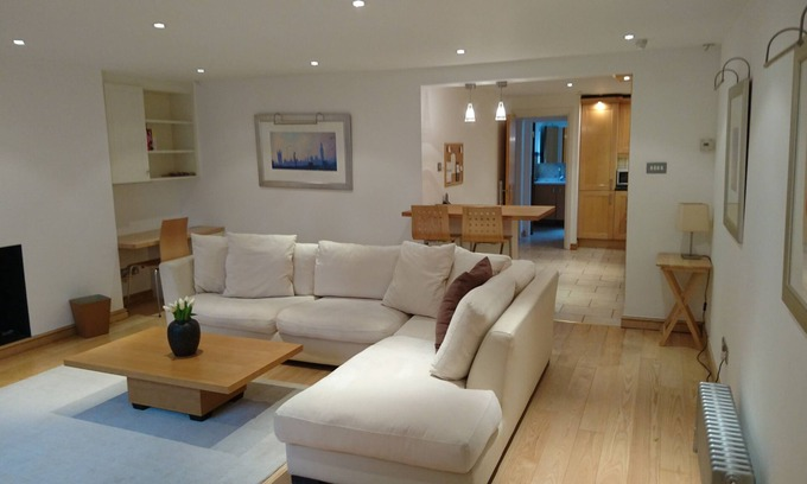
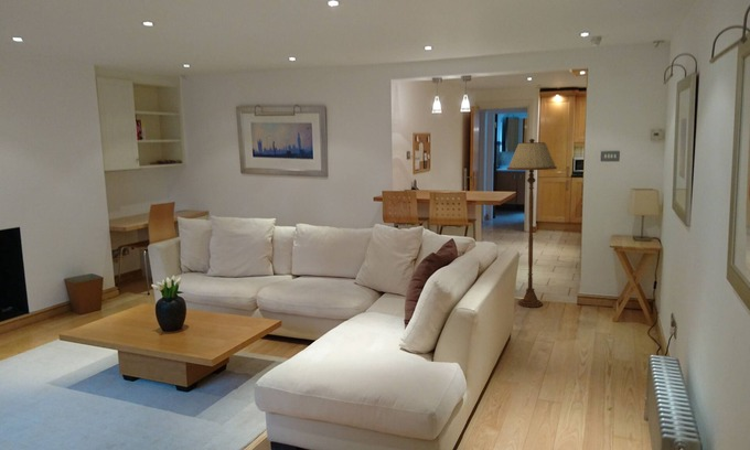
+ floor lamp (531, 223)
